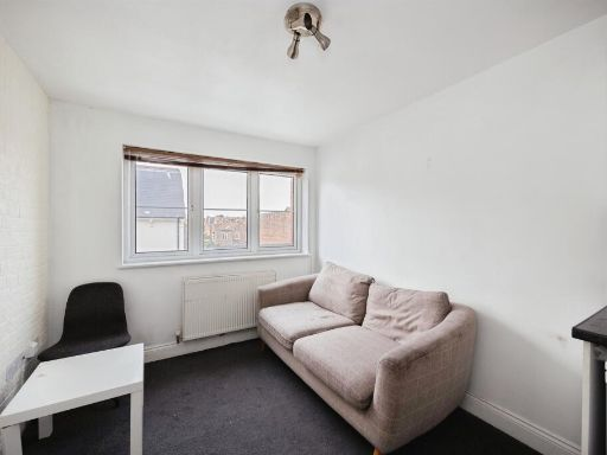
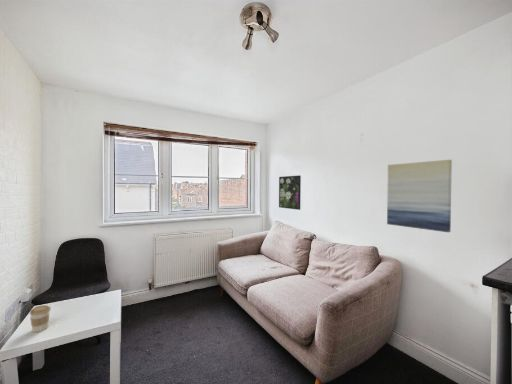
+ coffee cup (40, 317)
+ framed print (289, 192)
+ wall art (416, 195)
